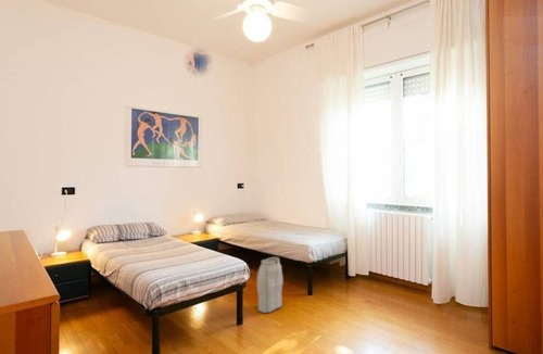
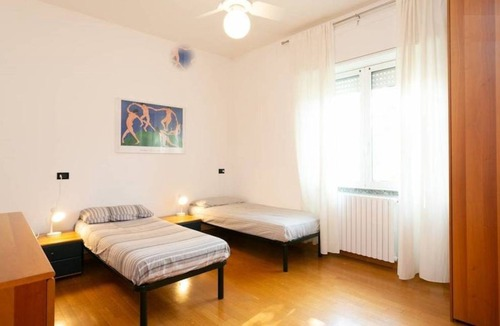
- skirt (269, 282)
